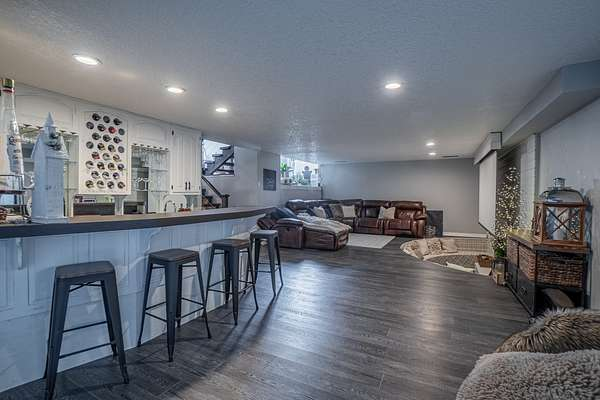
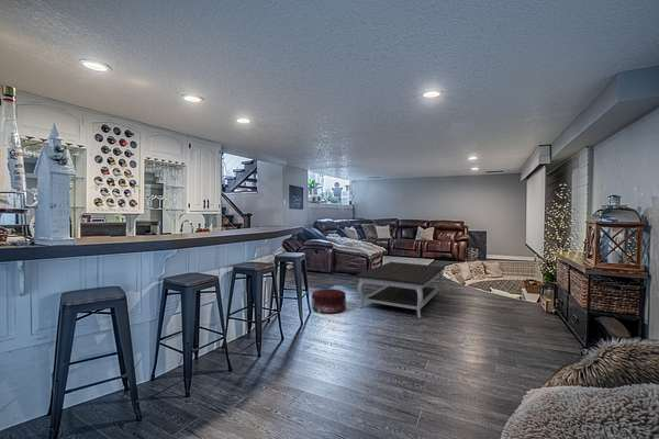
+ coffee table (403, 285)
+ pouf (328, 299)
